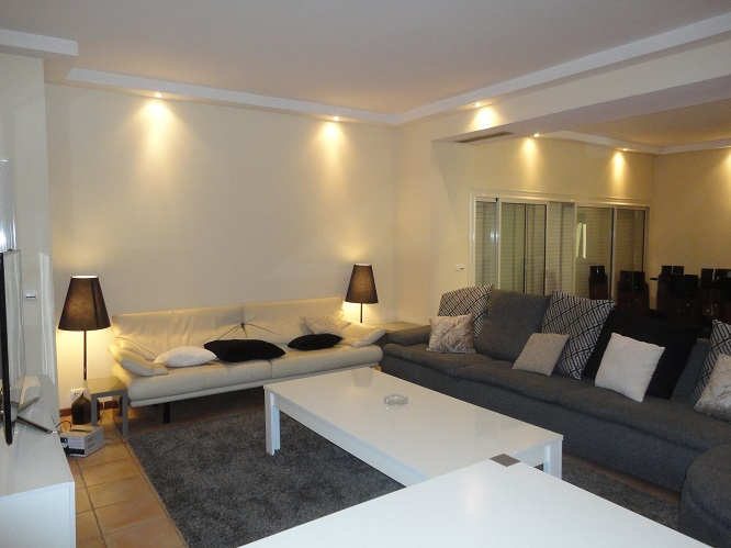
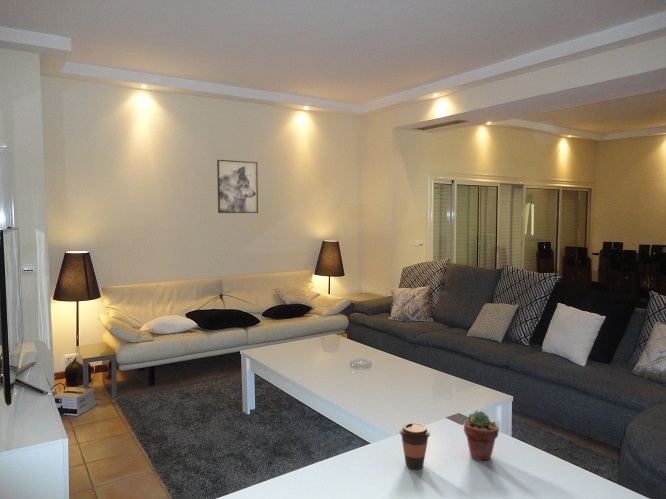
+ potted succulent (480, 433)
+ coffee cup (414, 446)
+ wall art (238, 187)
